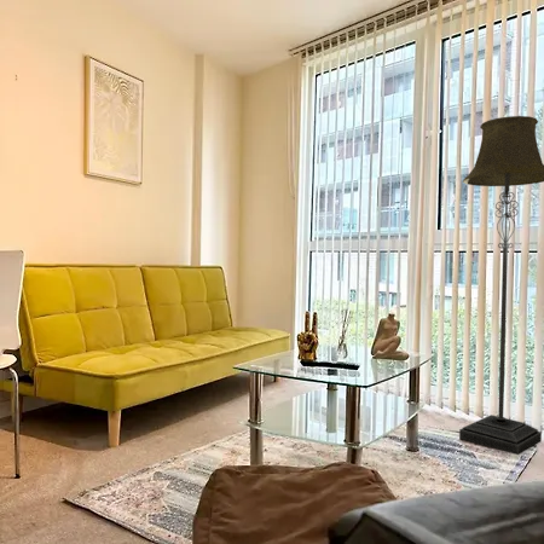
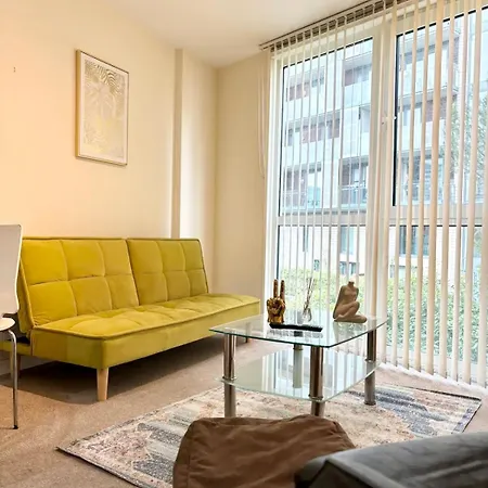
- floor lamp (504, 283)
